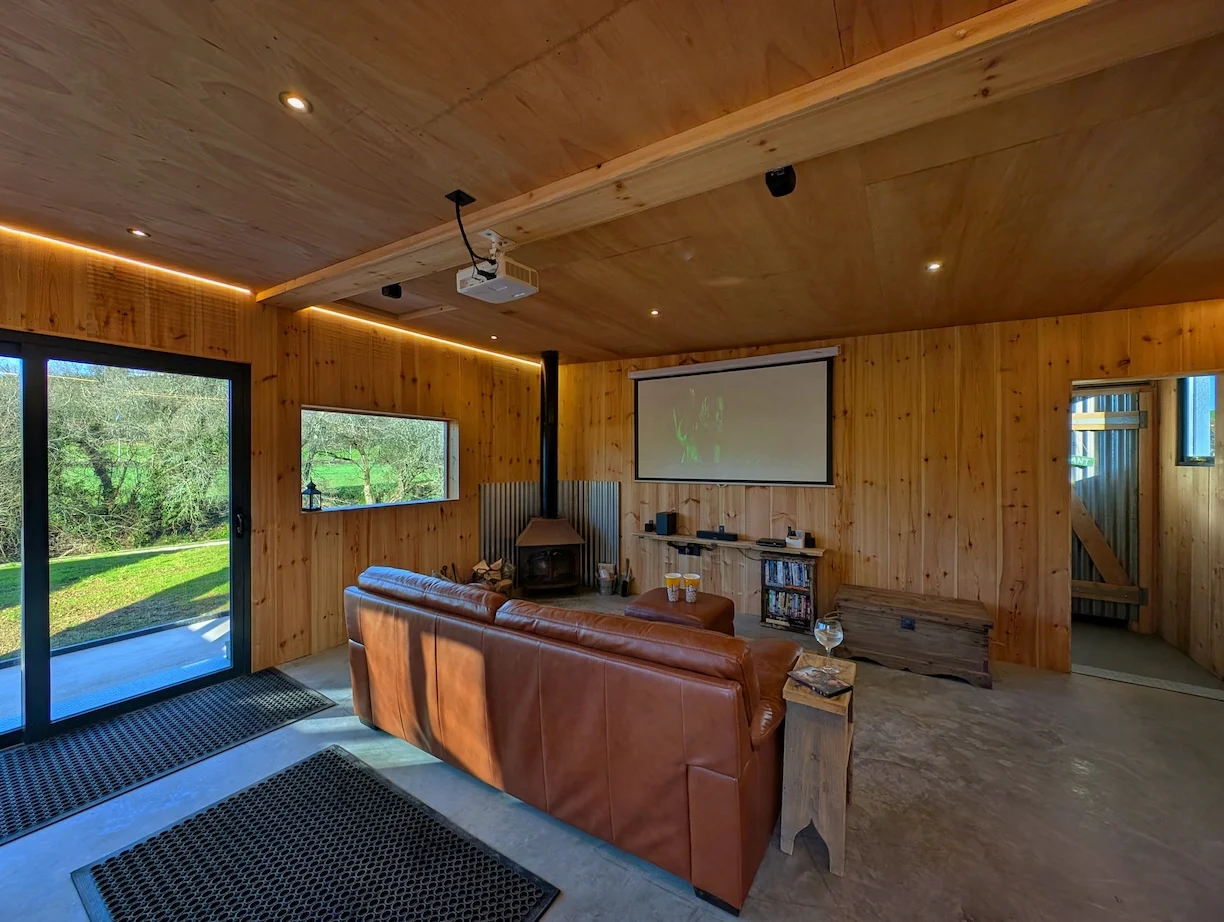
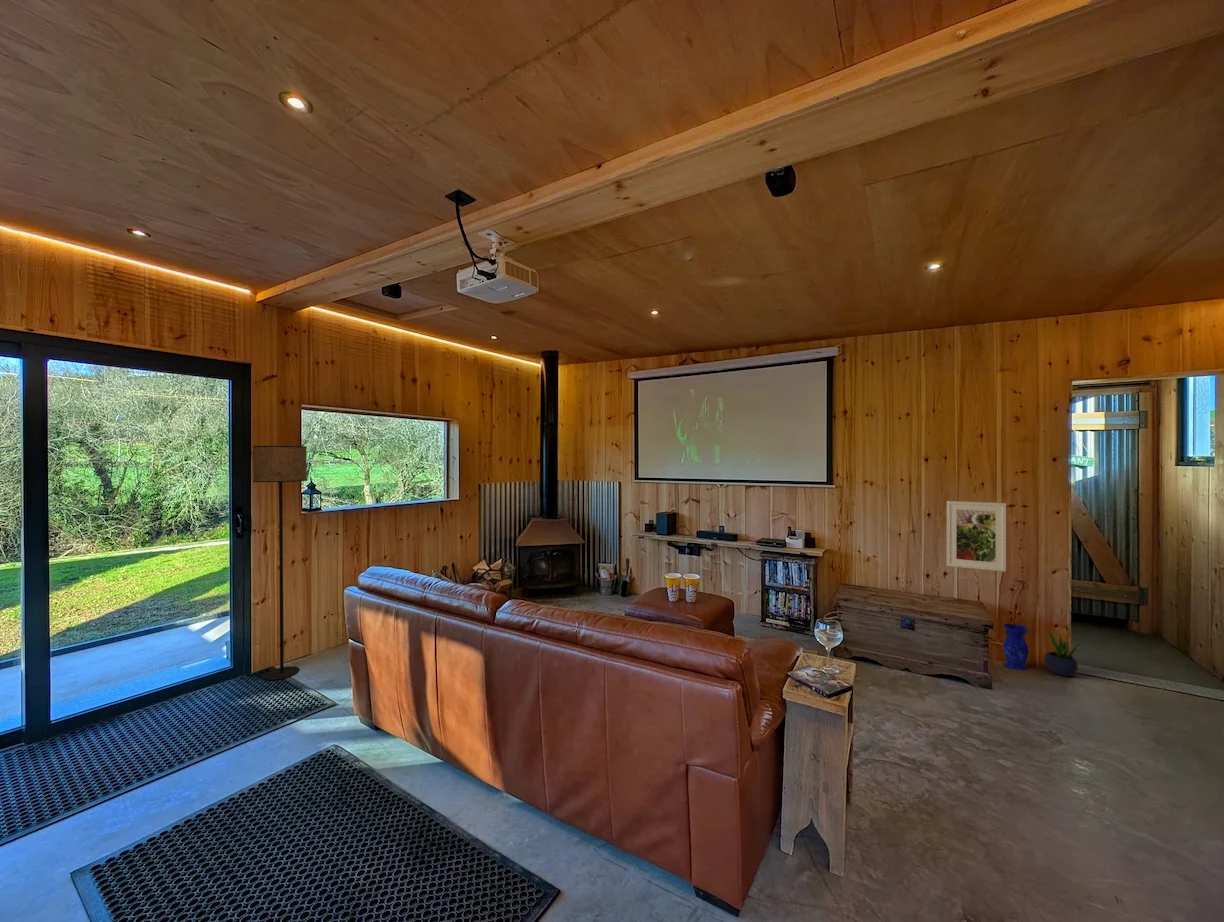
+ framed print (975, 535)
+ floor lamp (281, 560)
+ potted plant (1062, 653)
+ vase (1015, 646)
